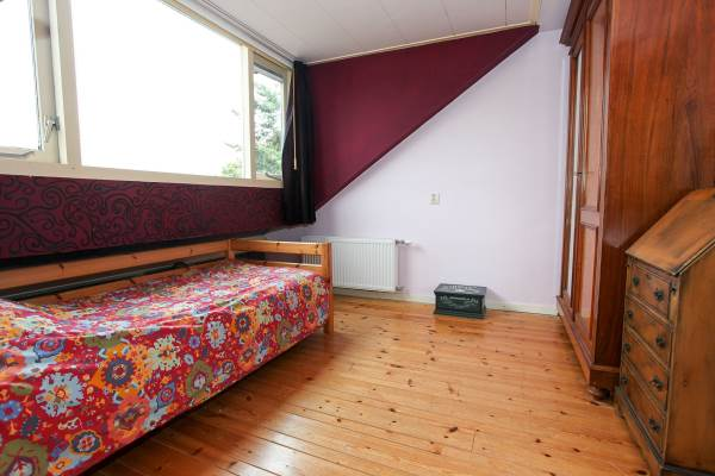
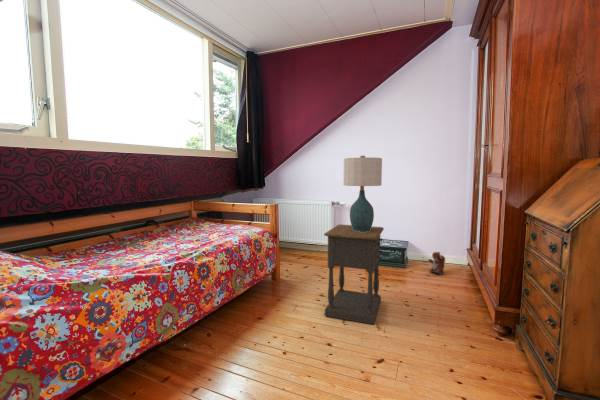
+ nightstand (356, 268)
+ plush toy (436, 262)
+ table lamp (362, 192)
